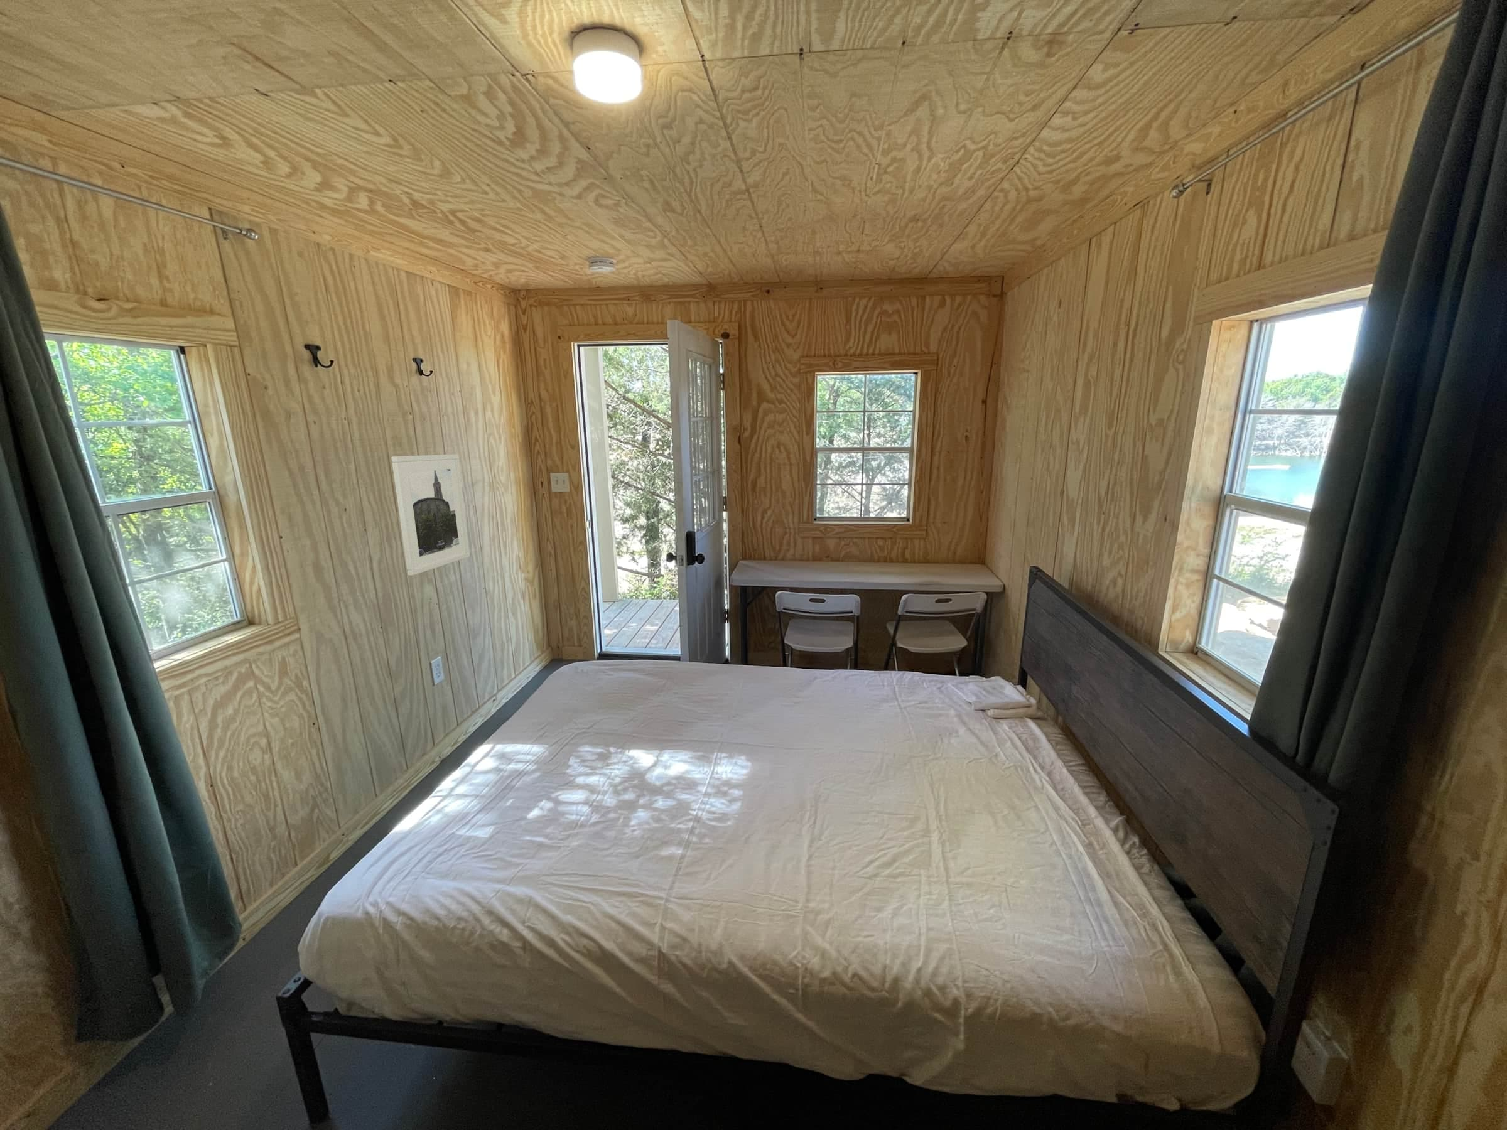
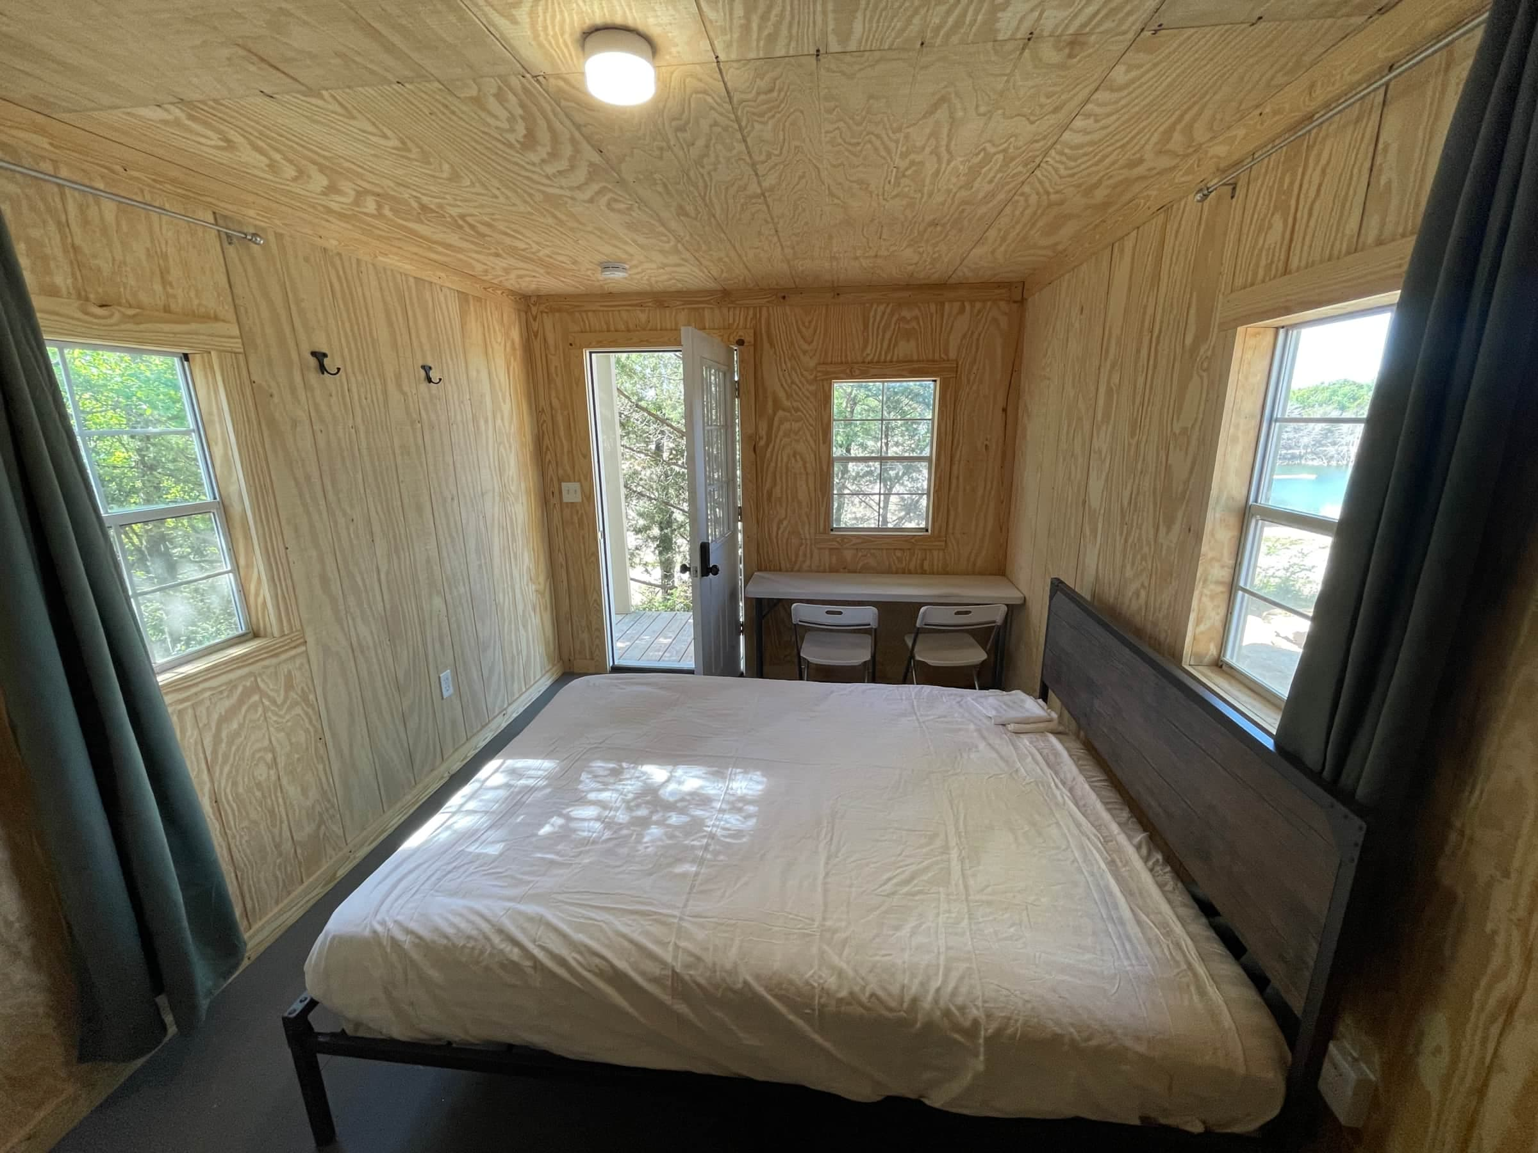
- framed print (434, 512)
